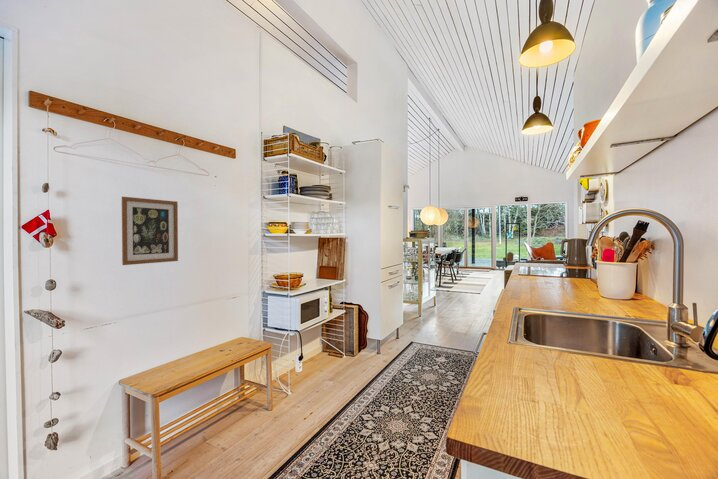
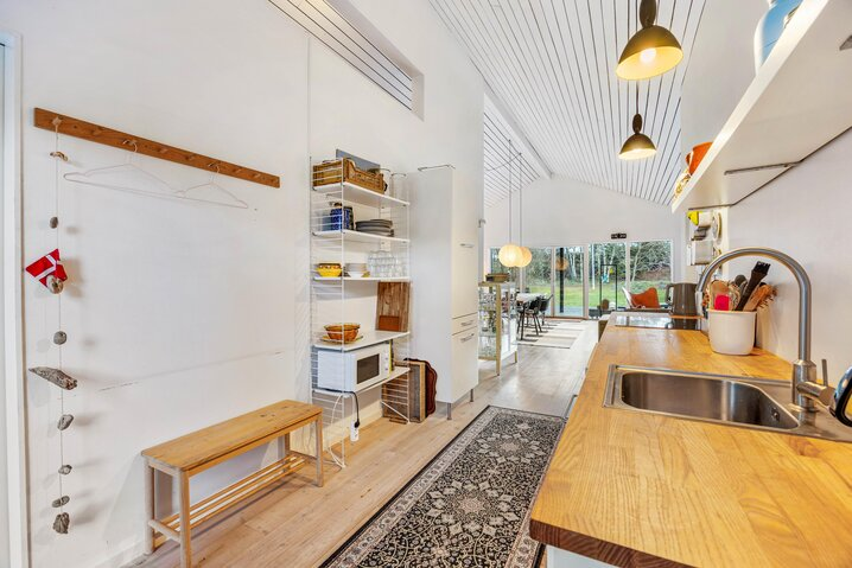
- wall art (151, 231)
